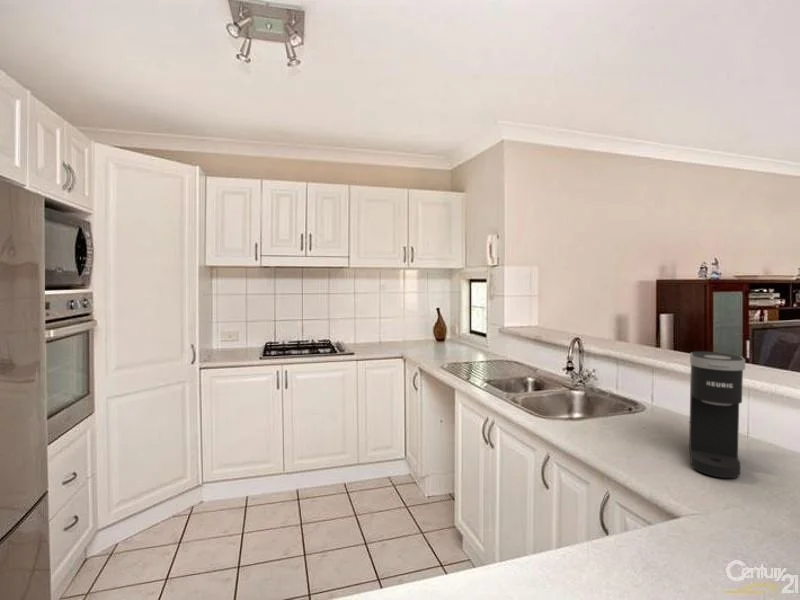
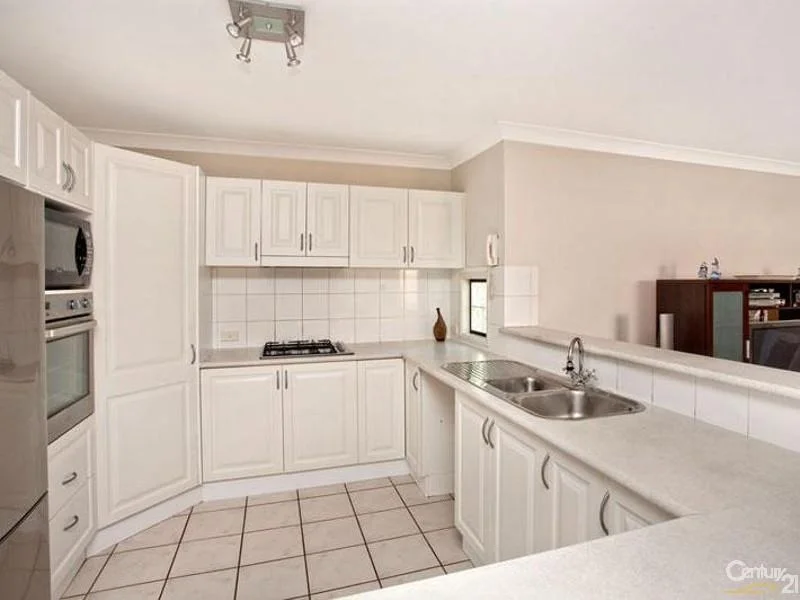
- coffee maker (713, 407)
